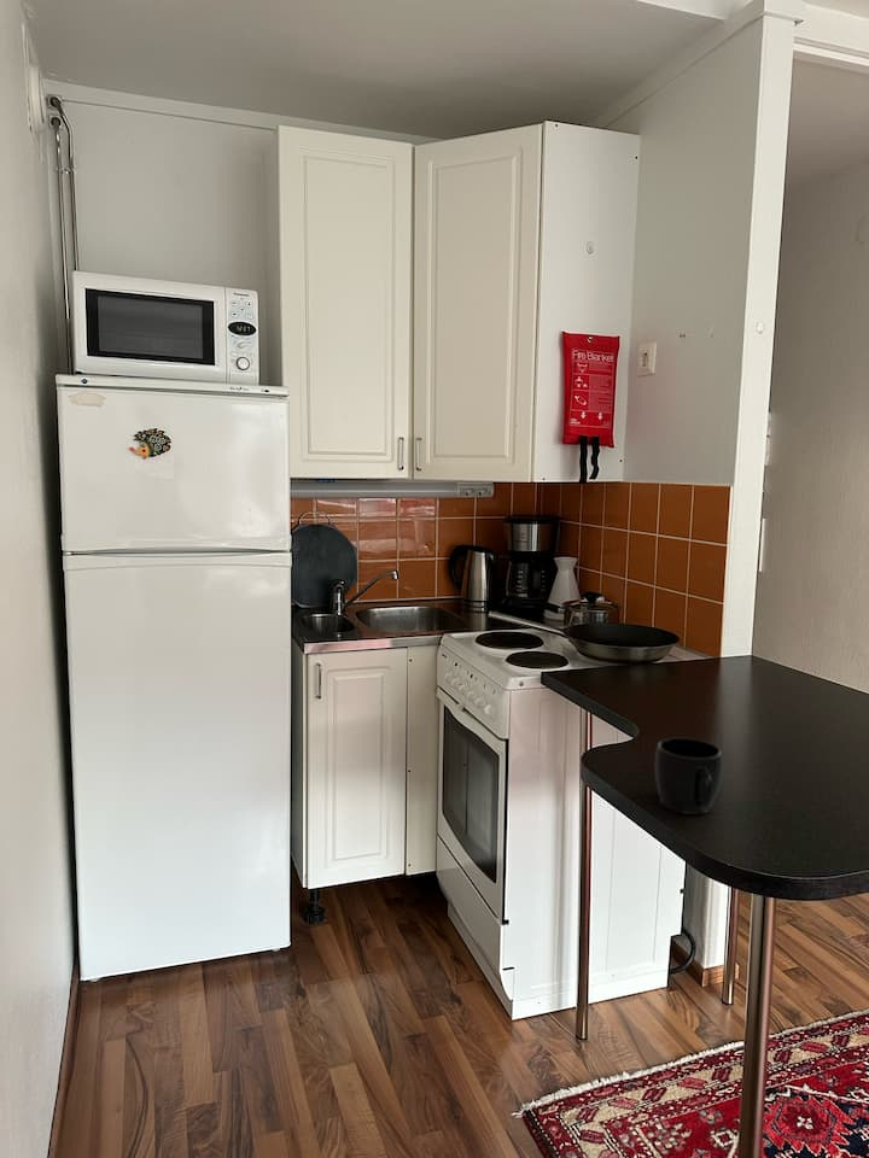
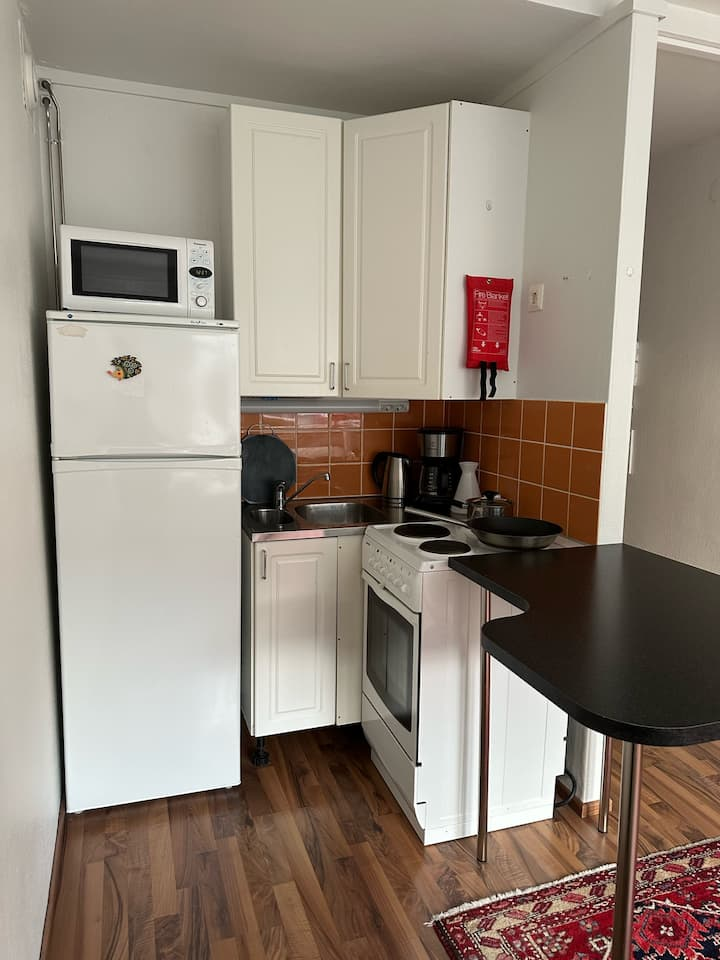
- mug (689, 779)
